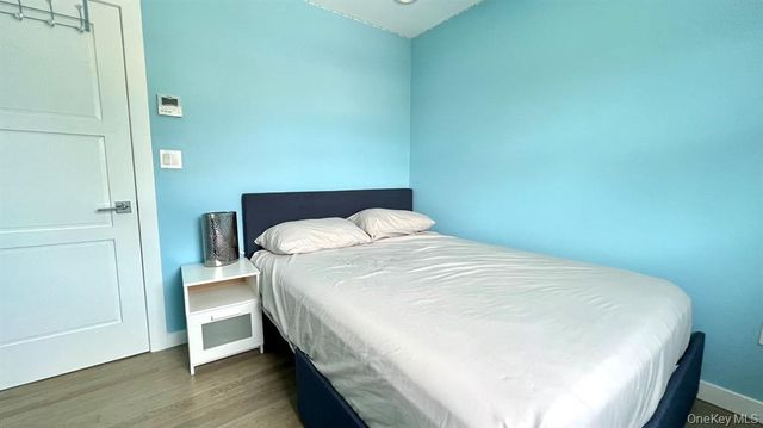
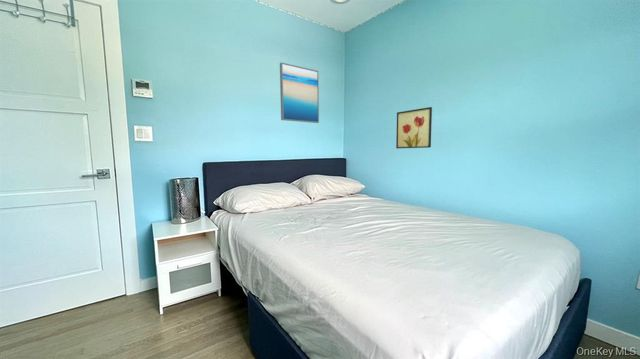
+ wall art (300, 94)
+ wall art (413, 129)
